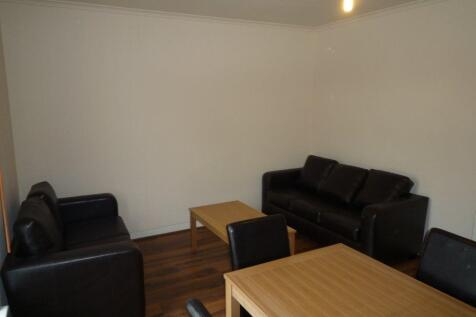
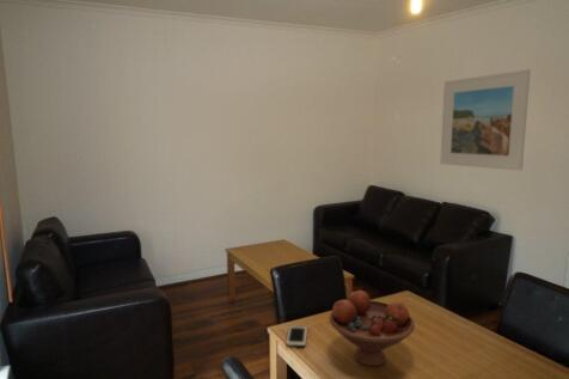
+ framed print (479, 122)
+ cell phone (296, 335)
+ fruit bowl (371, 330)
